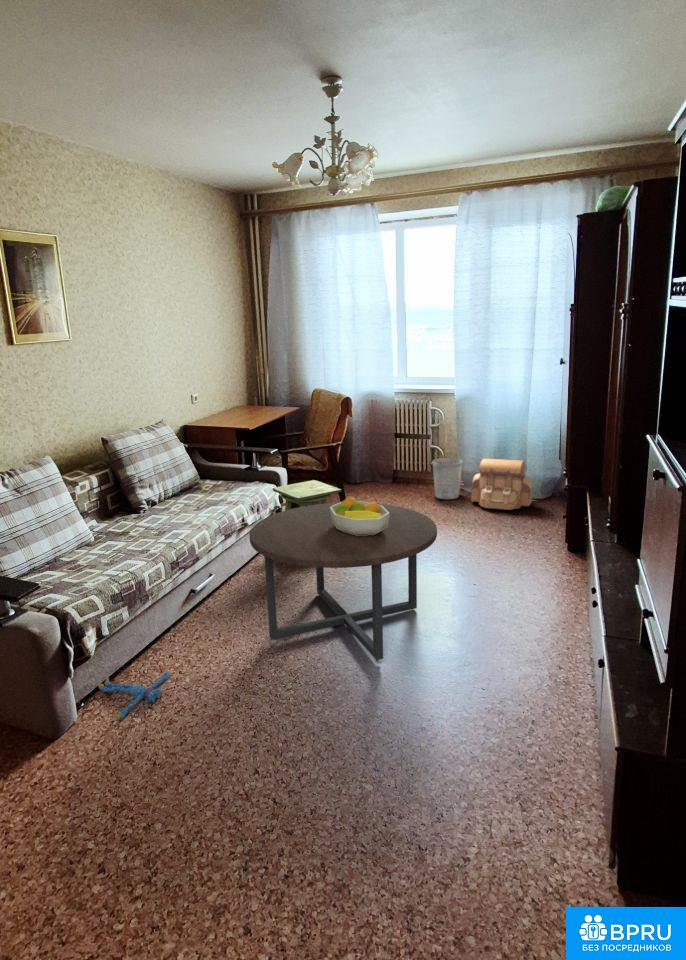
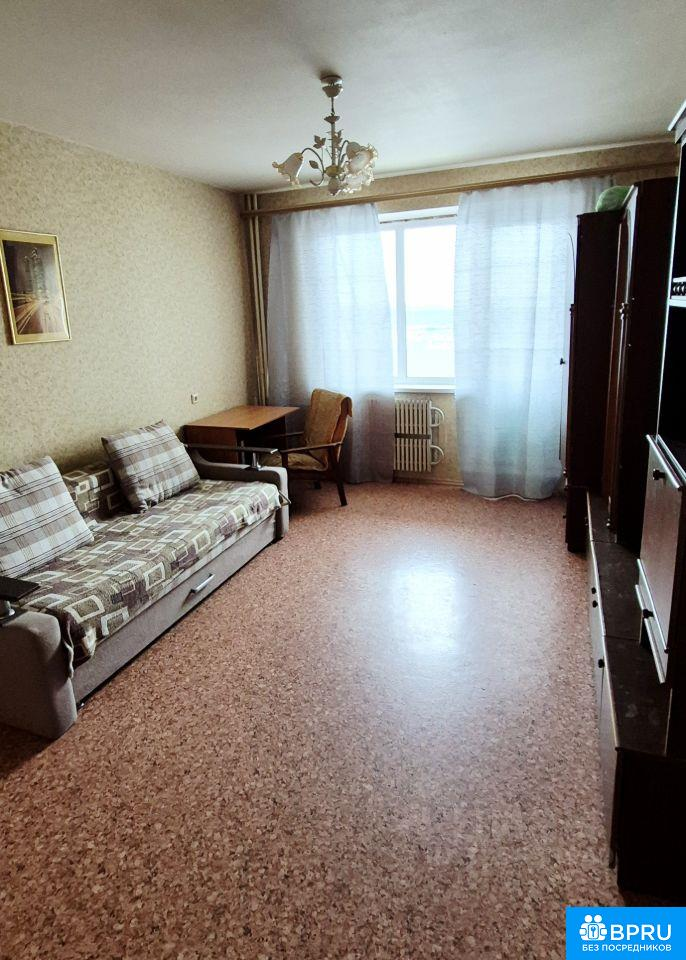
- coffee table (344, 567)
- plush toy (130, 689)
- side table (303, 506)
- fruit bowl (359, 514)
- wastebasket (447, 478)
- backpack (501, 482)
